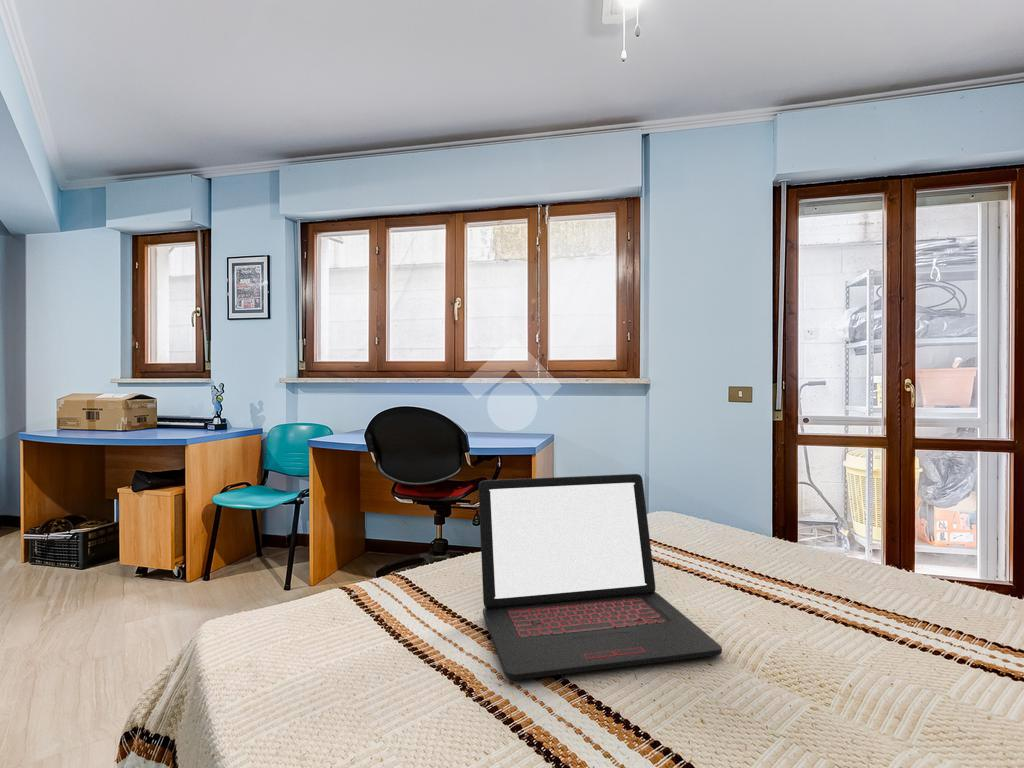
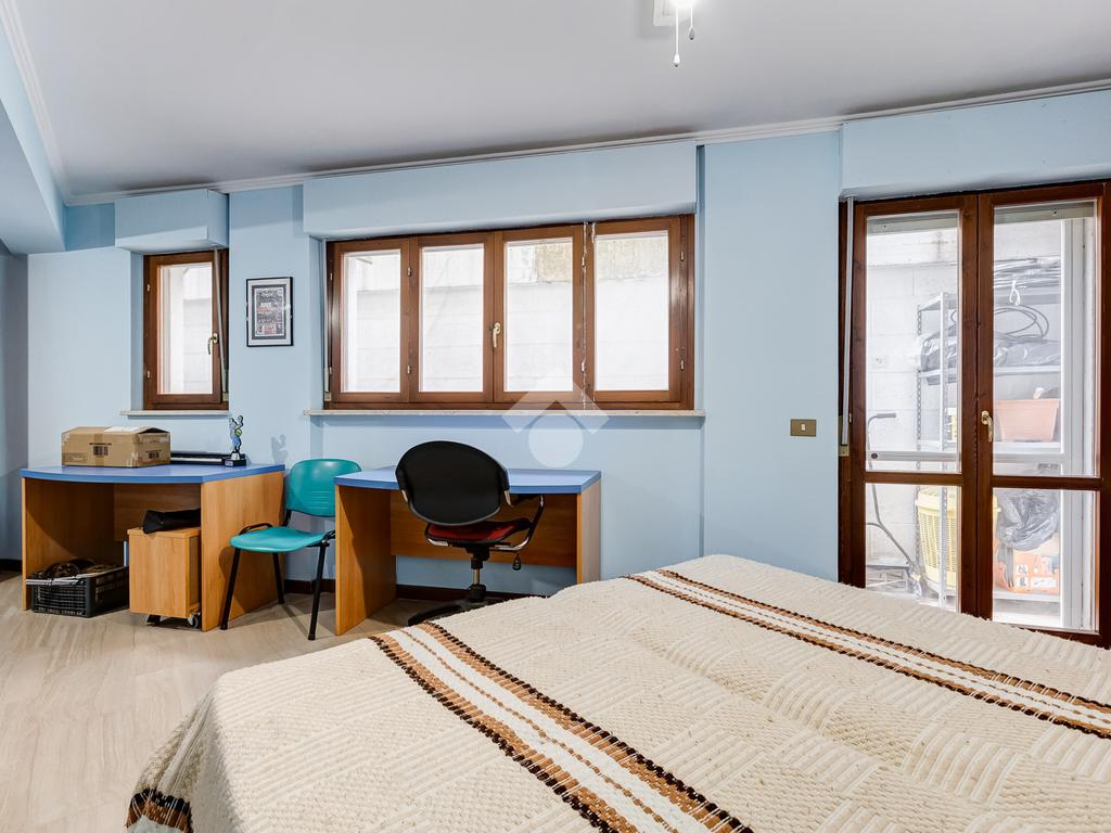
- laptop (587, 559)
